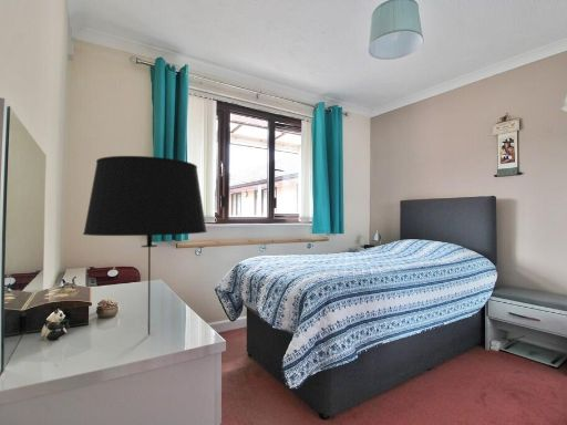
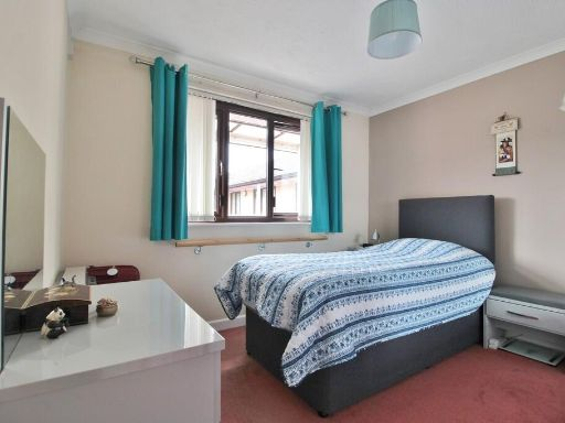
- table lamp (148, 249)
